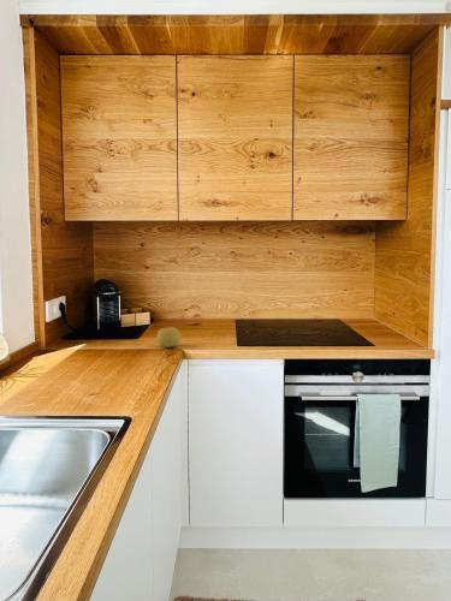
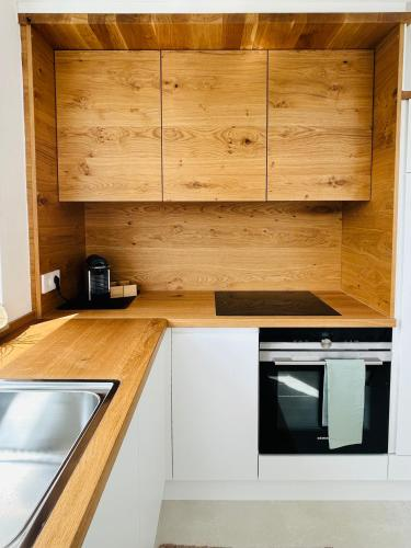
- fruit (168, 337)
